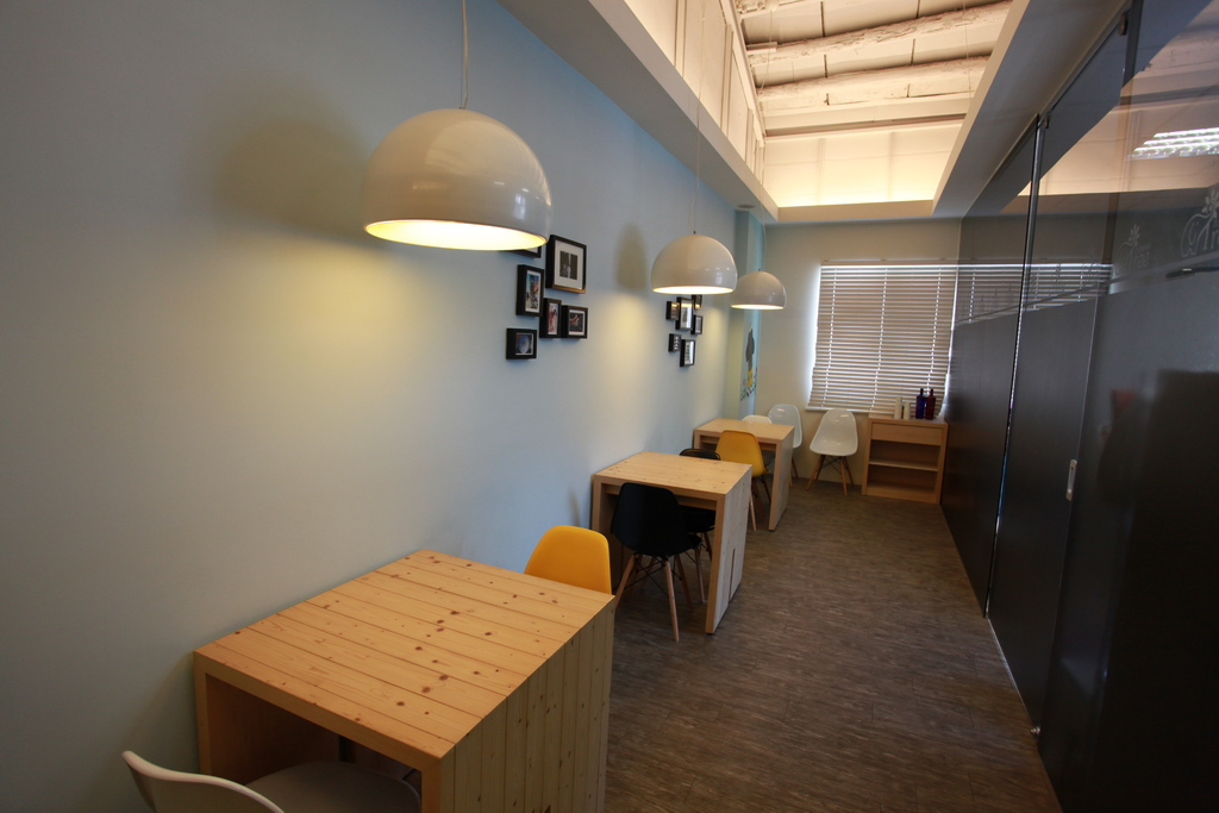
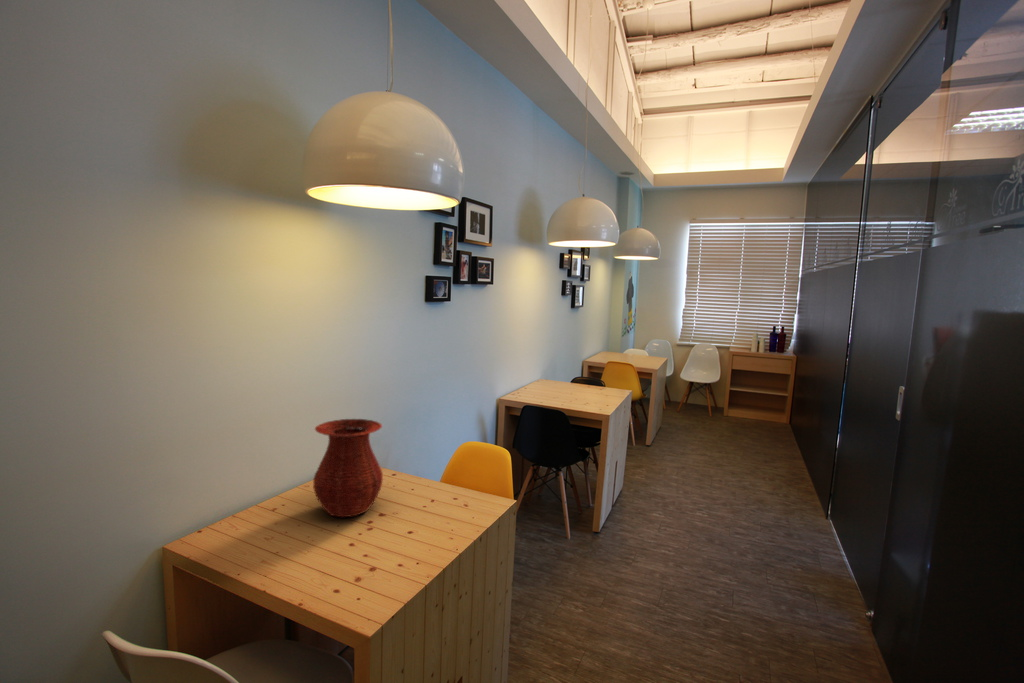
+ vase (349, 468)
